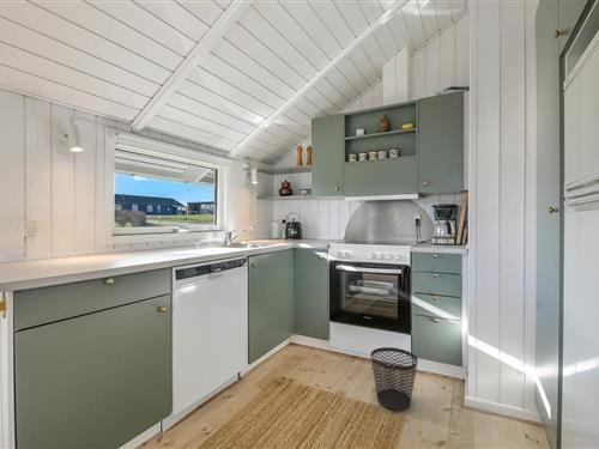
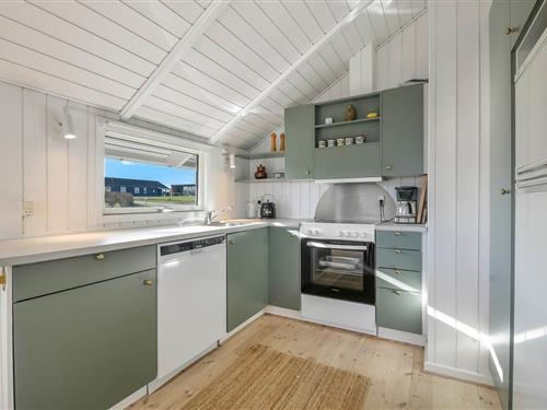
- wastebasket (393, 380)
